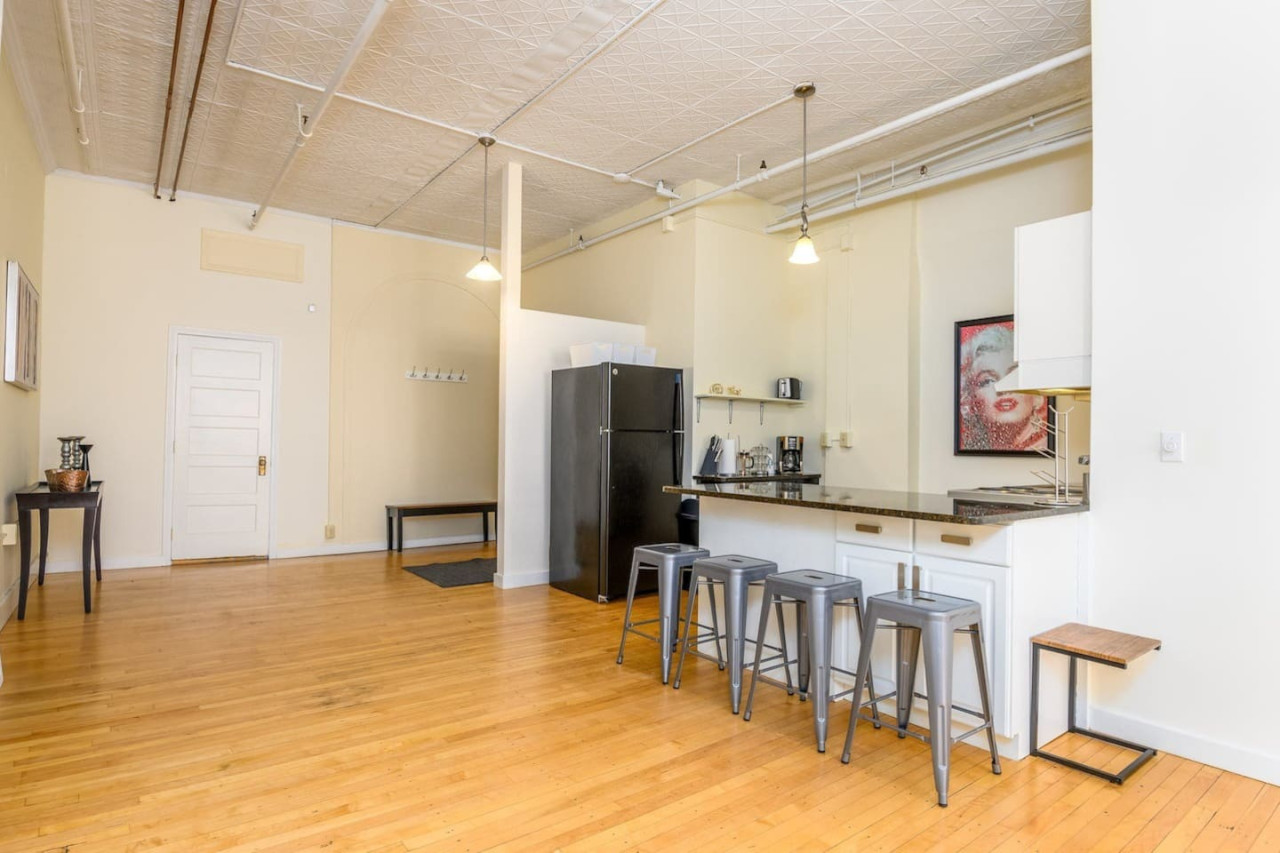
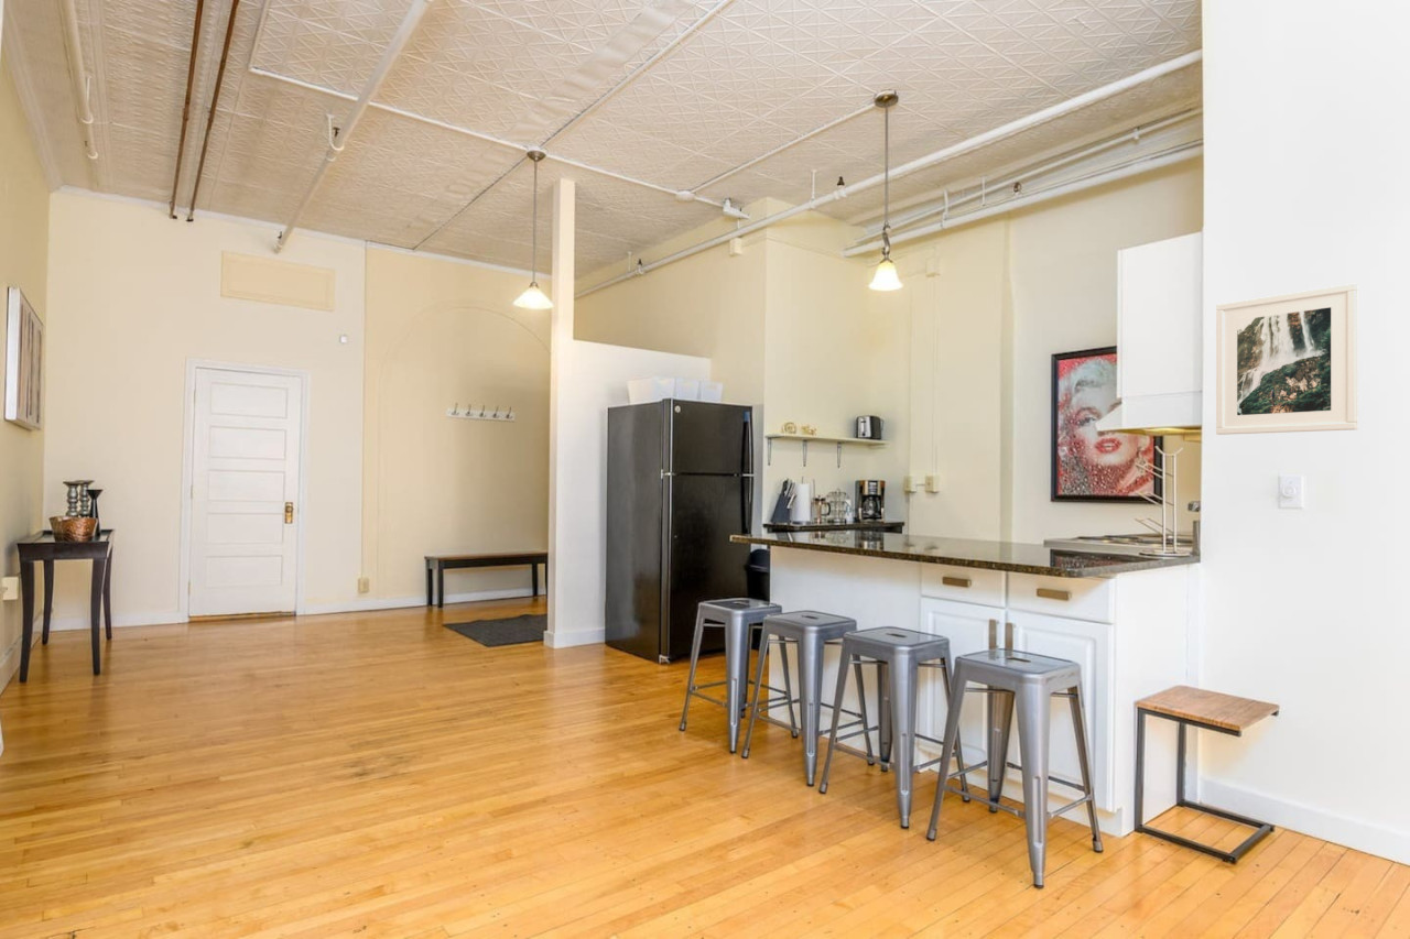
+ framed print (1282, 363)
